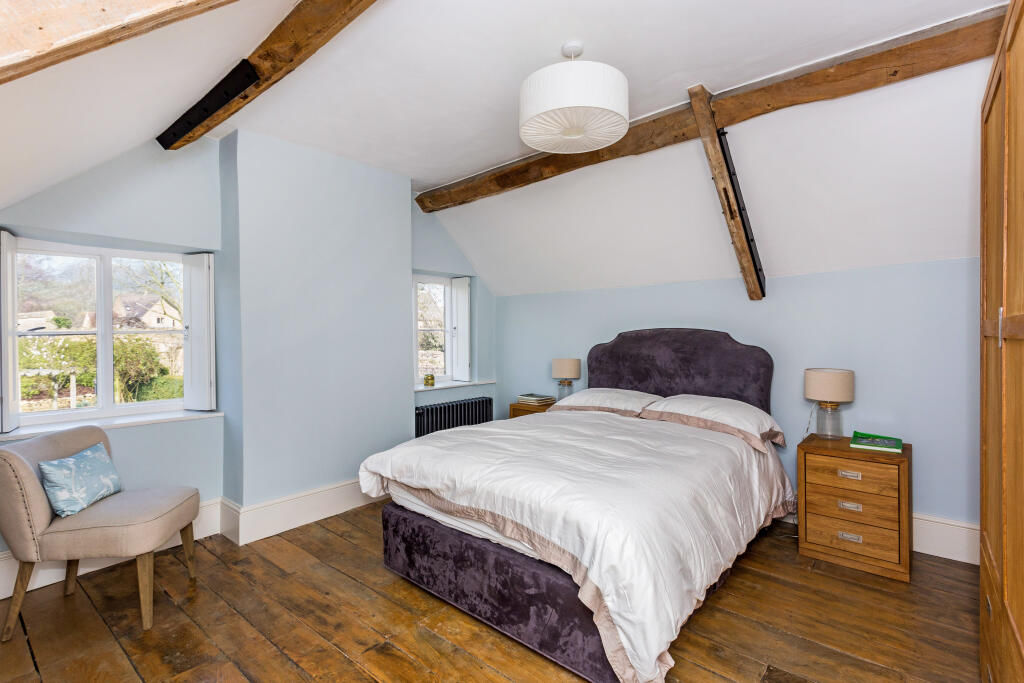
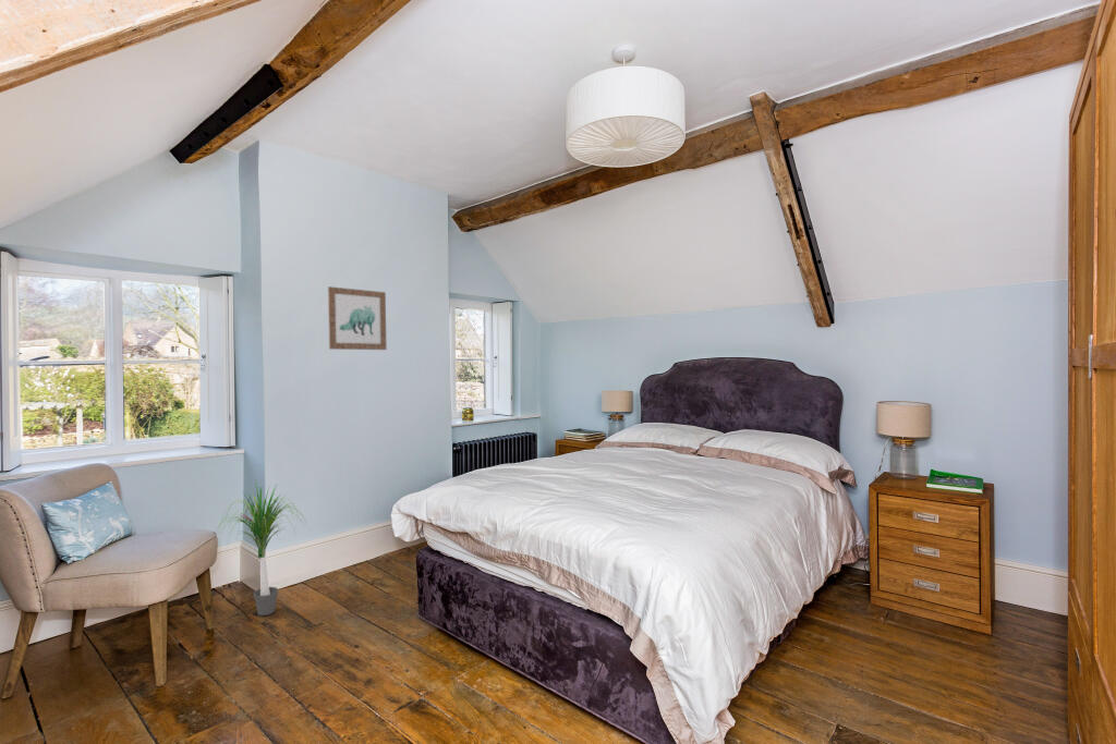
+ wall art (357, 319)
+ potted plant (262, 544)
